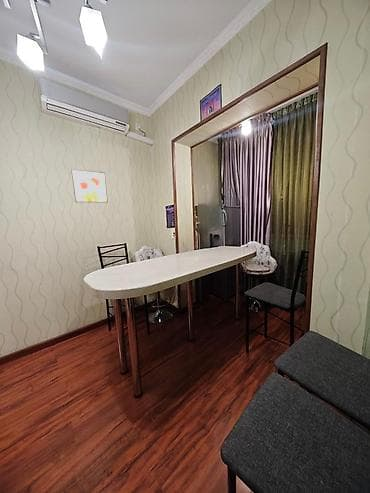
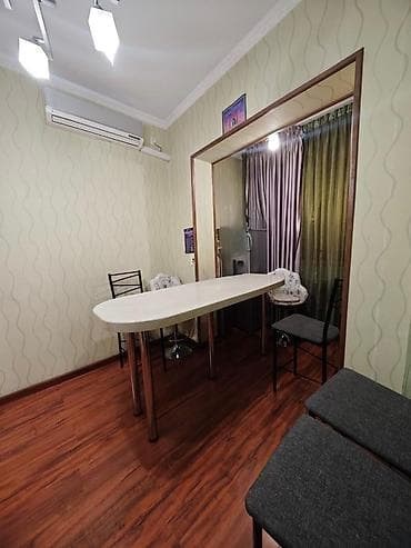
- wall art (90, 186)
